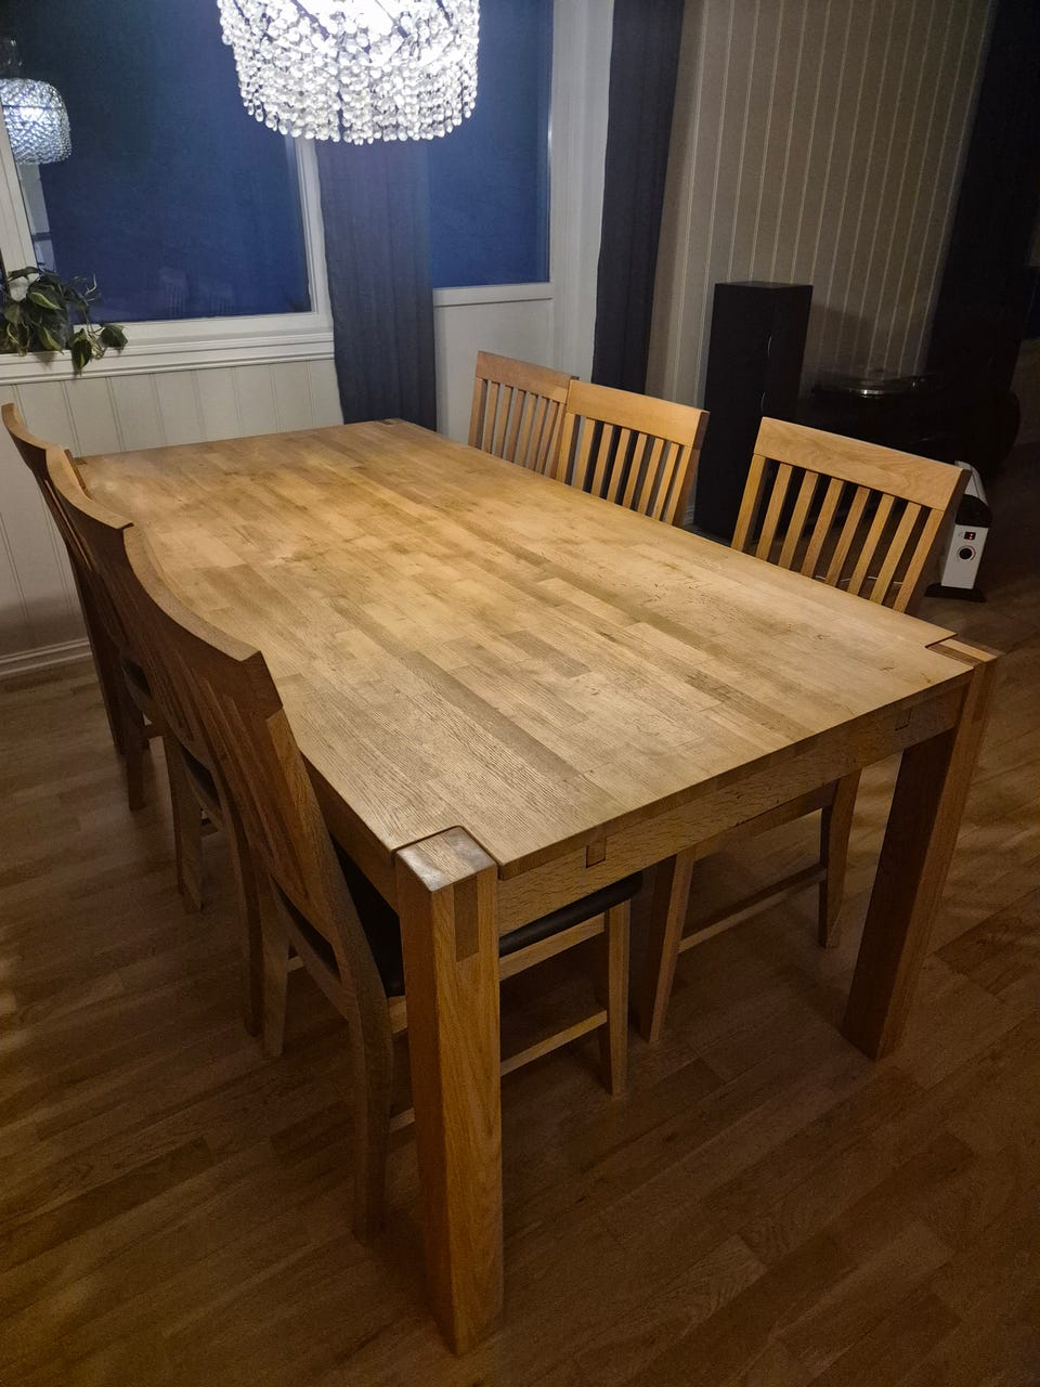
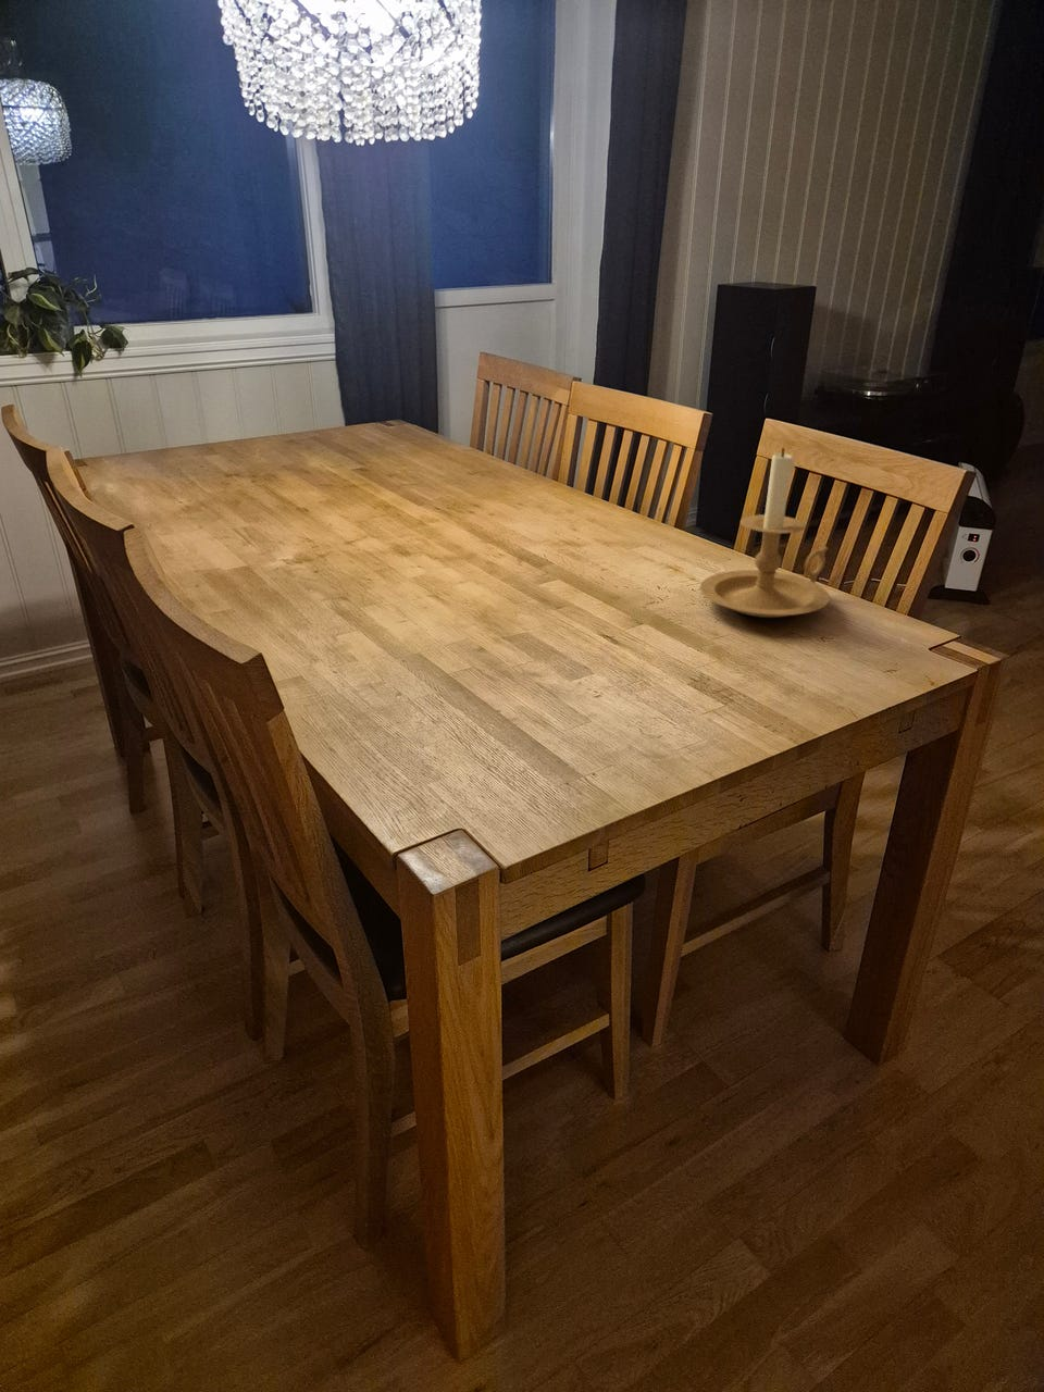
+ candle holder (772, 529)
